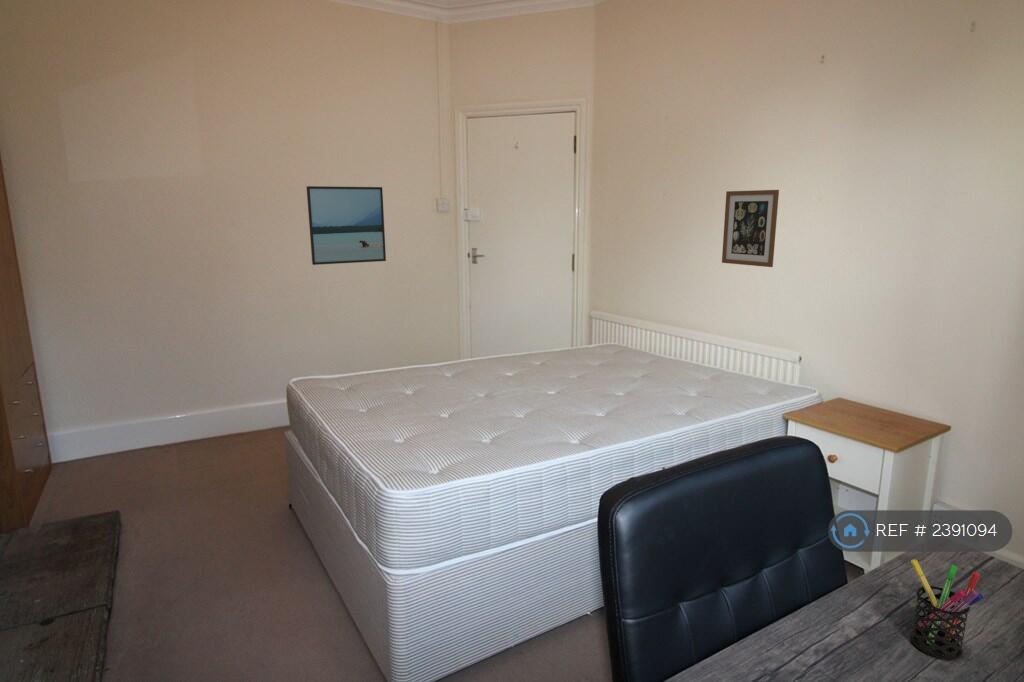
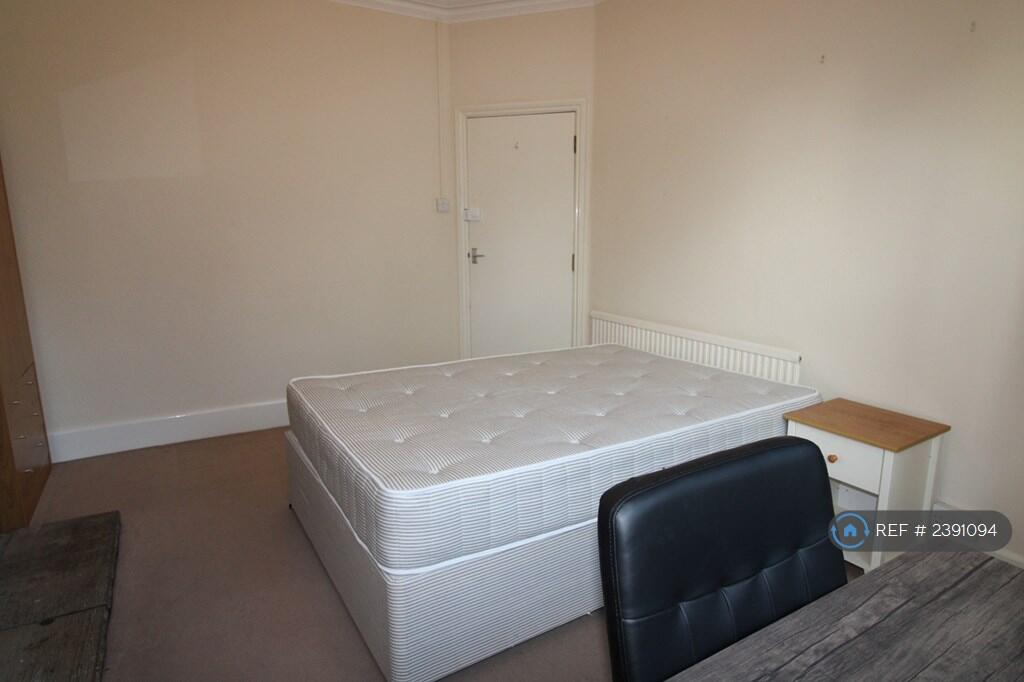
- wall art (748, 228)
- pen holder (946, 603)
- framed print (347, 225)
